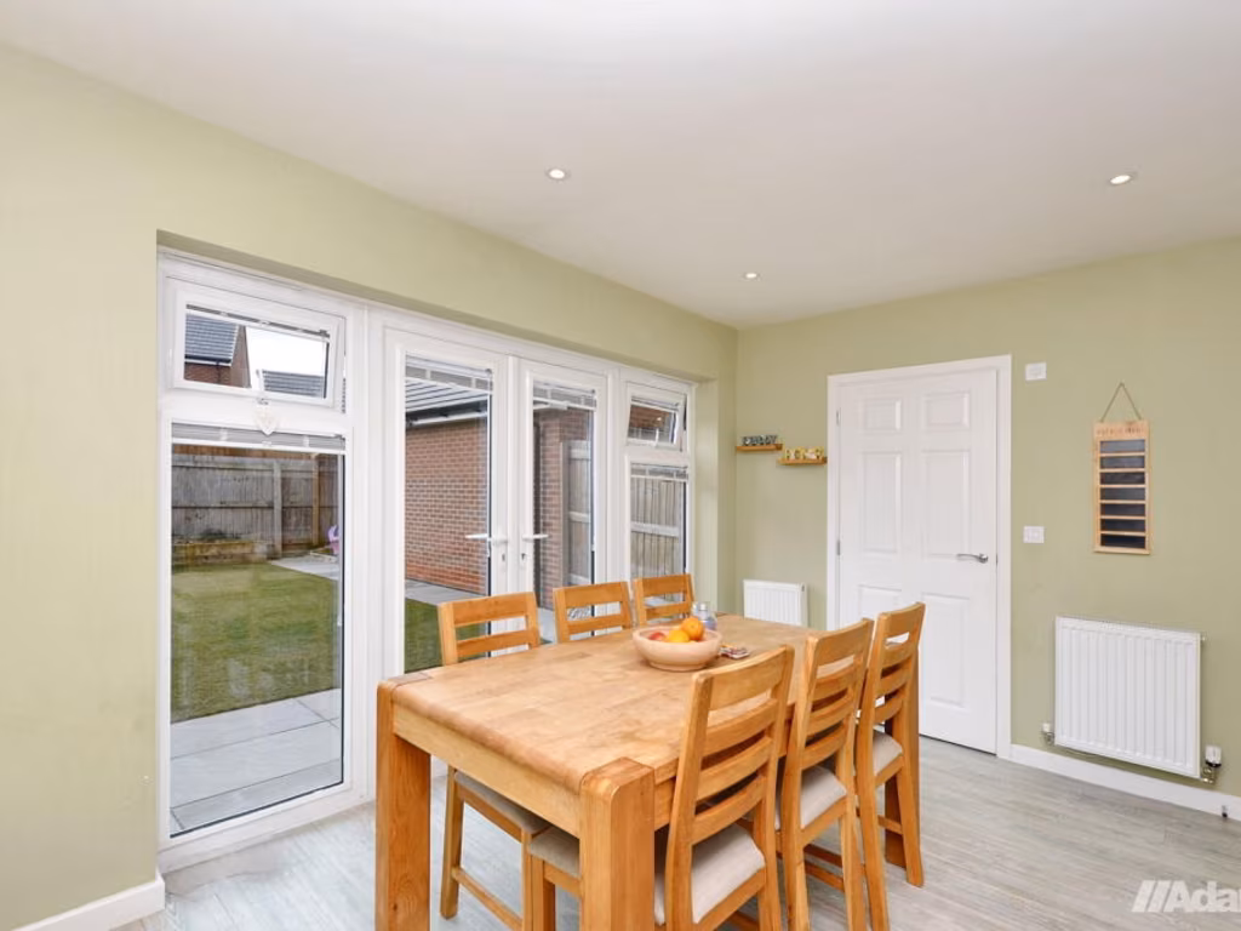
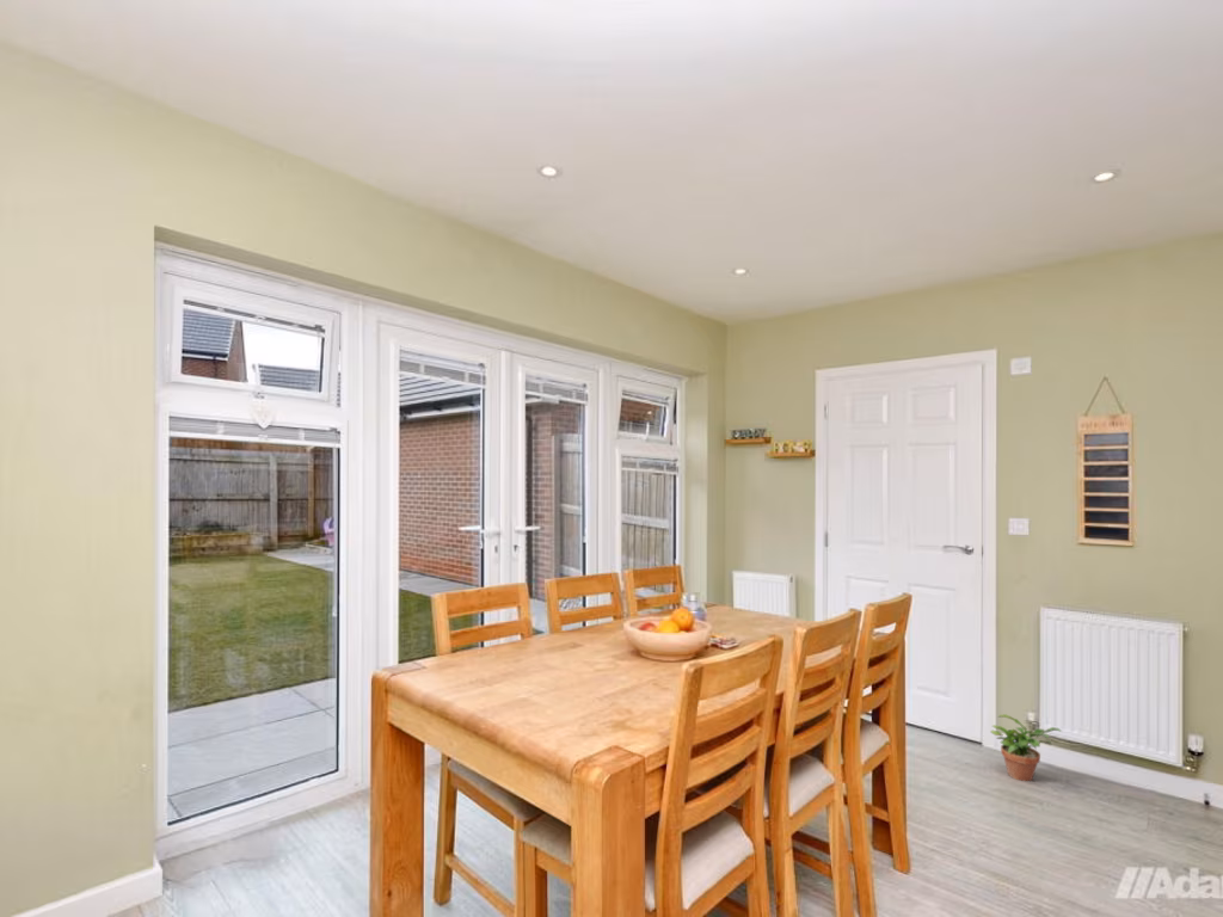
+ potted plant (1026, 745)
